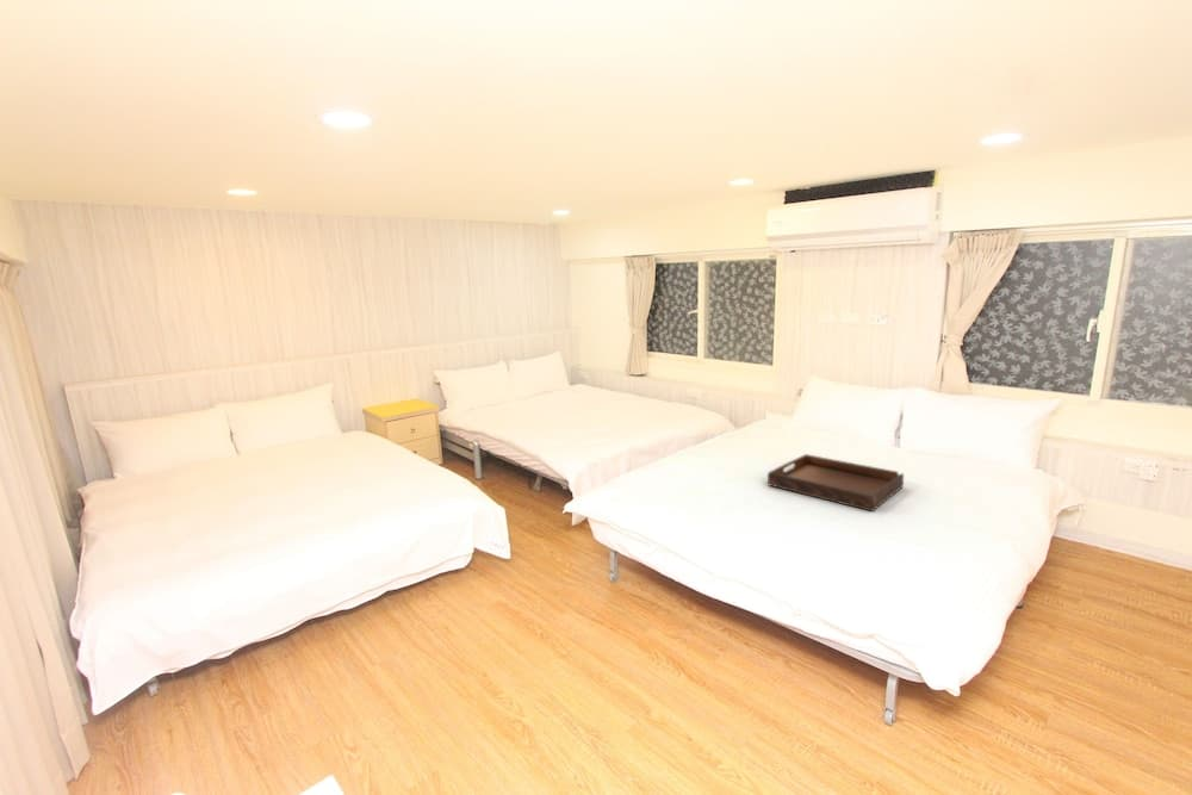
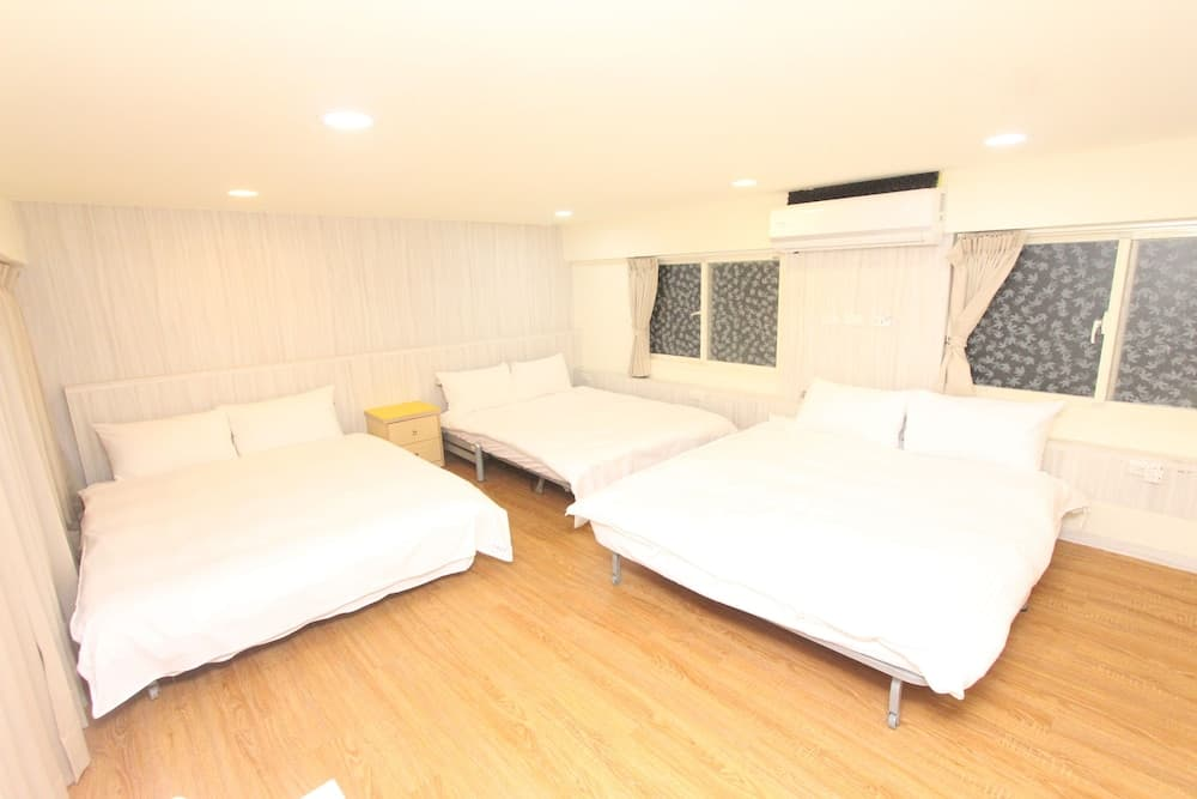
- serving tray (834, 479)
